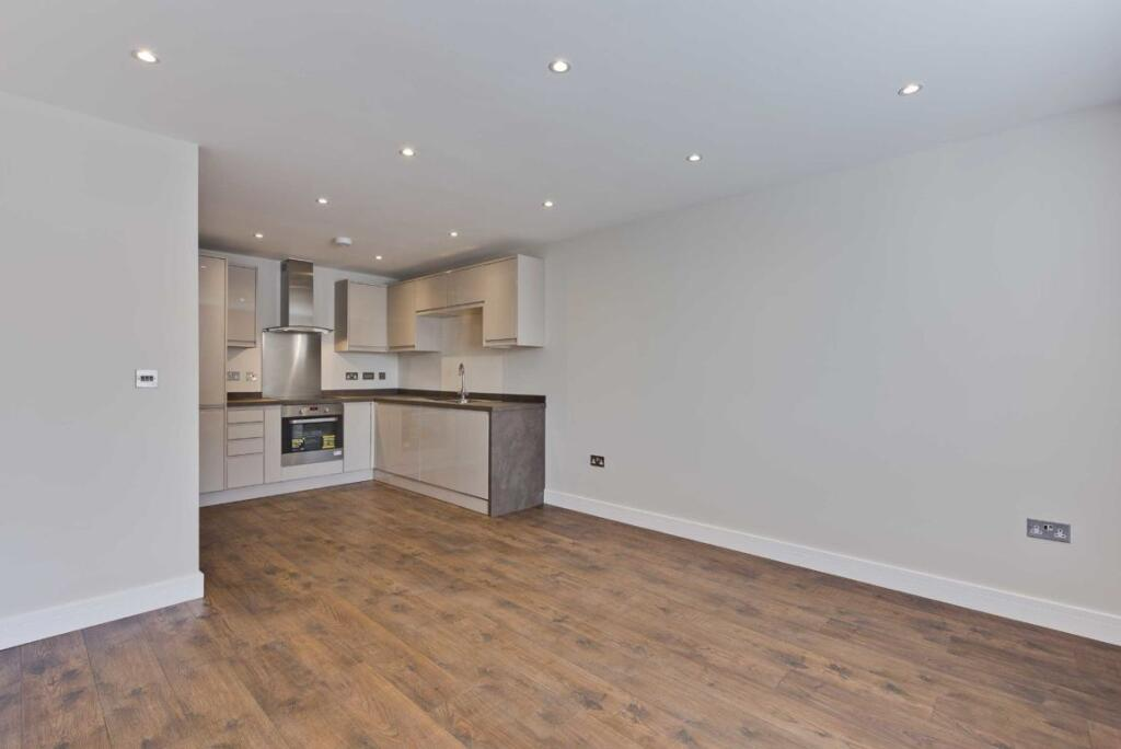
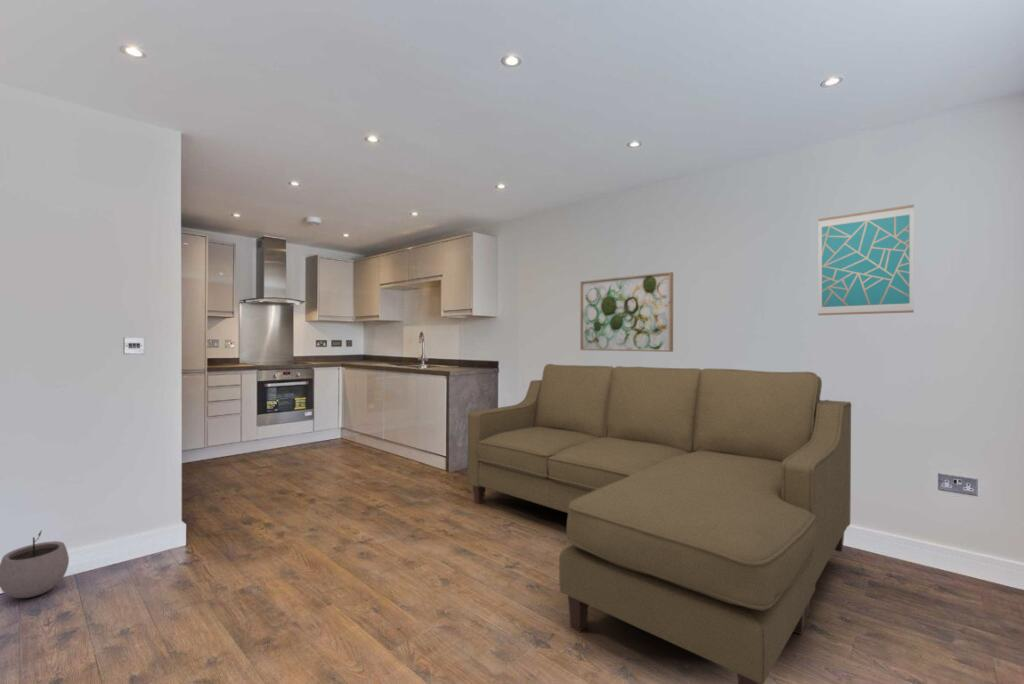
+ wall art (863, 263)
+ plant pot (34, 562)
+ wall art (622, 314)
+ sofa (605, 456)
